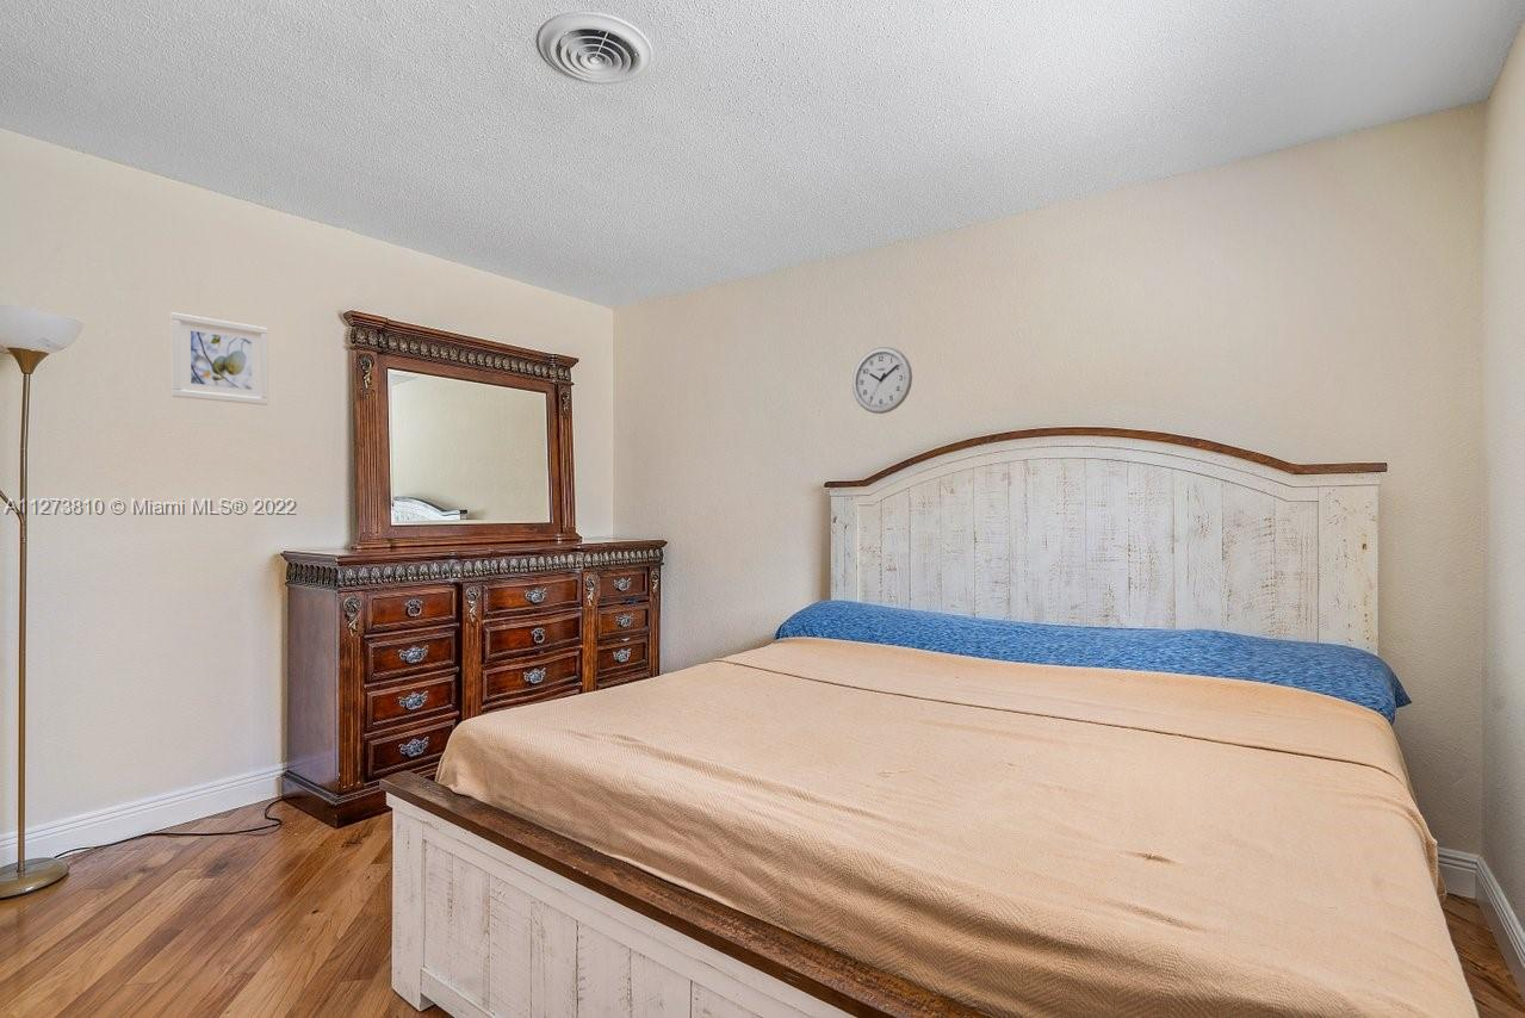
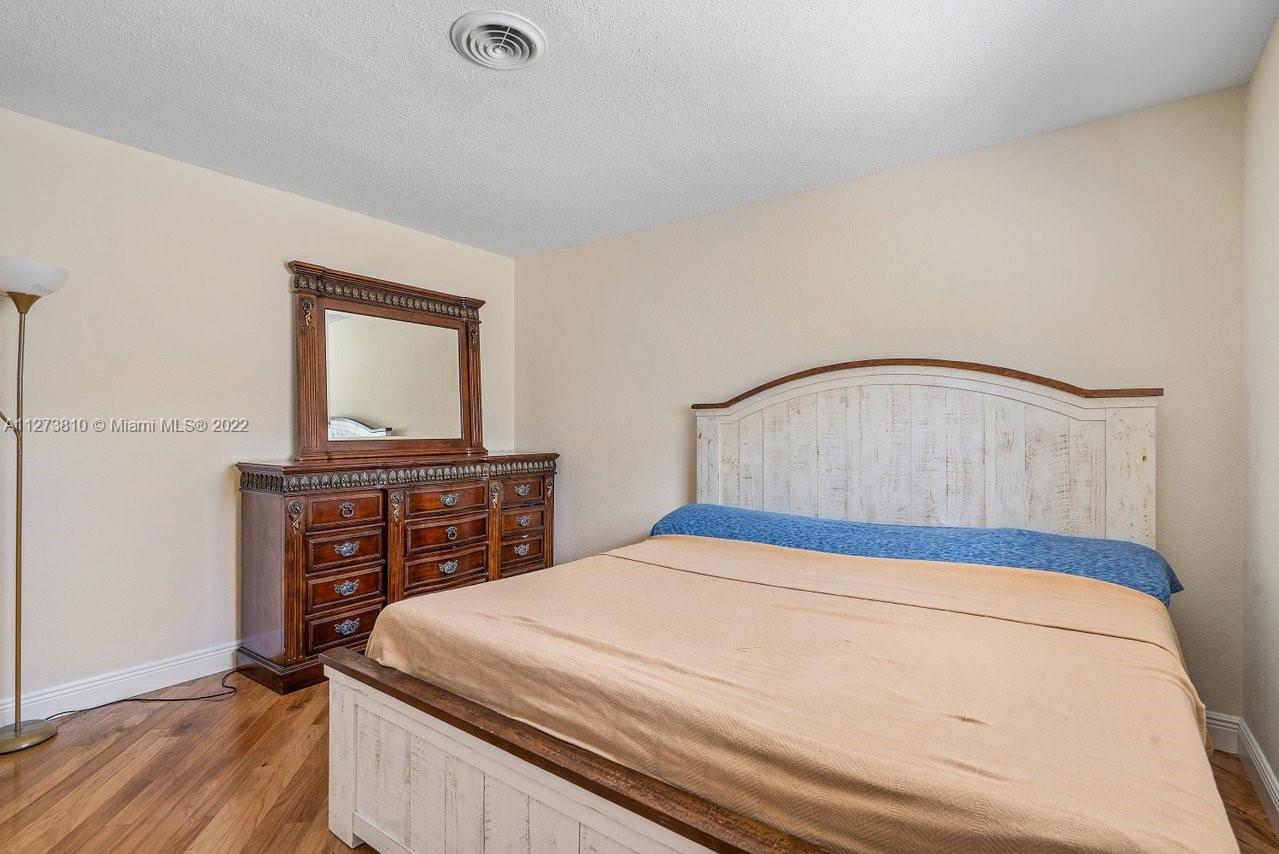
- wall clock (880, 379)
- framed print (221, 360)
